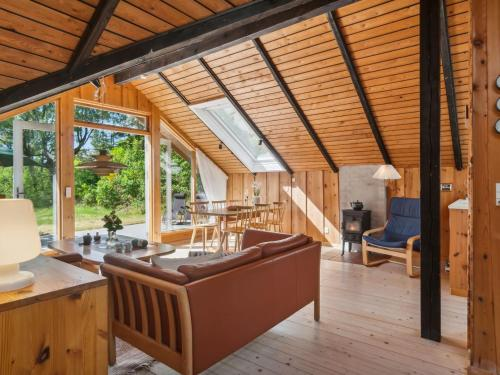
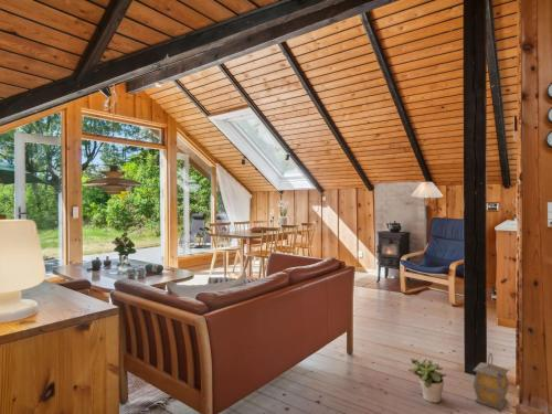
+ lantern (490, 376)
+ potted plant (426, 379)
